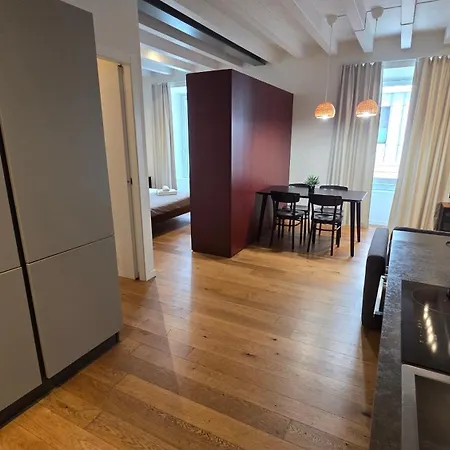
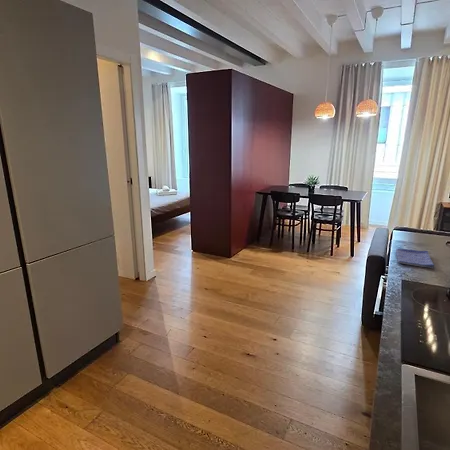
+ dish towel (413, 256)
